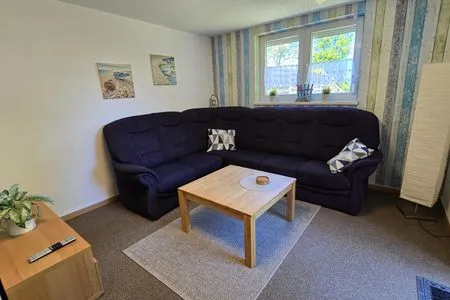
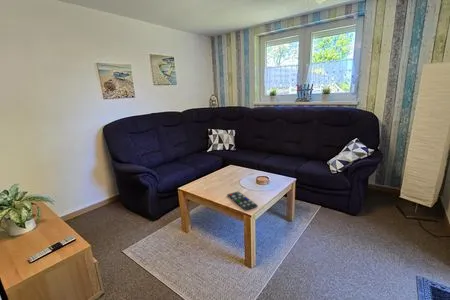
+ remote control (241, 199)
